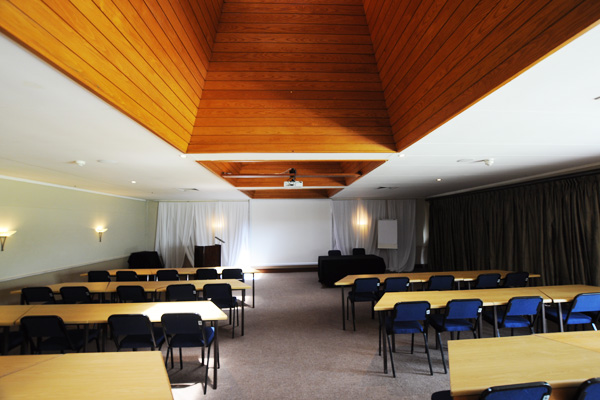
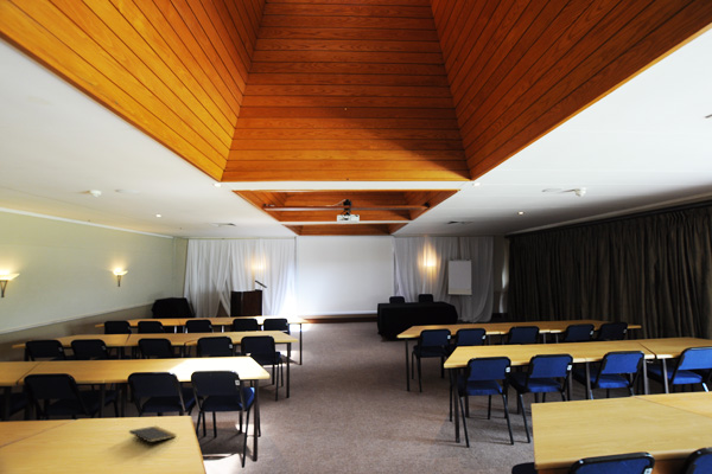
+ notepad (152, 434)
